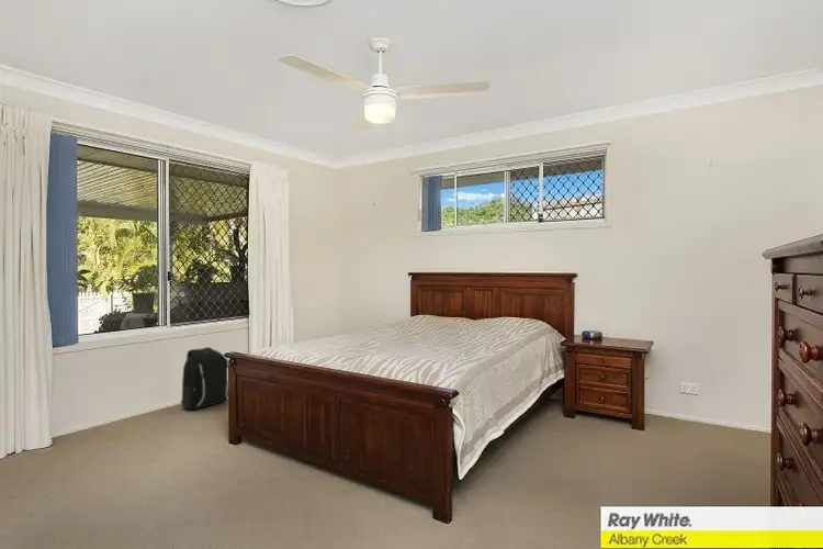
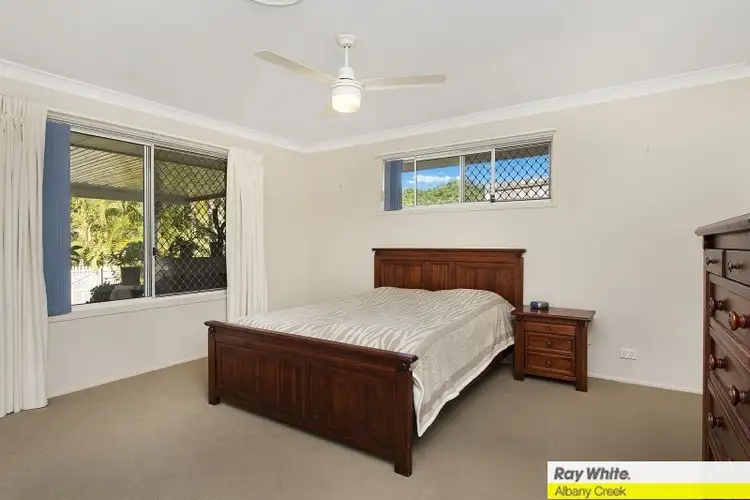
- backpack (203, 376)
